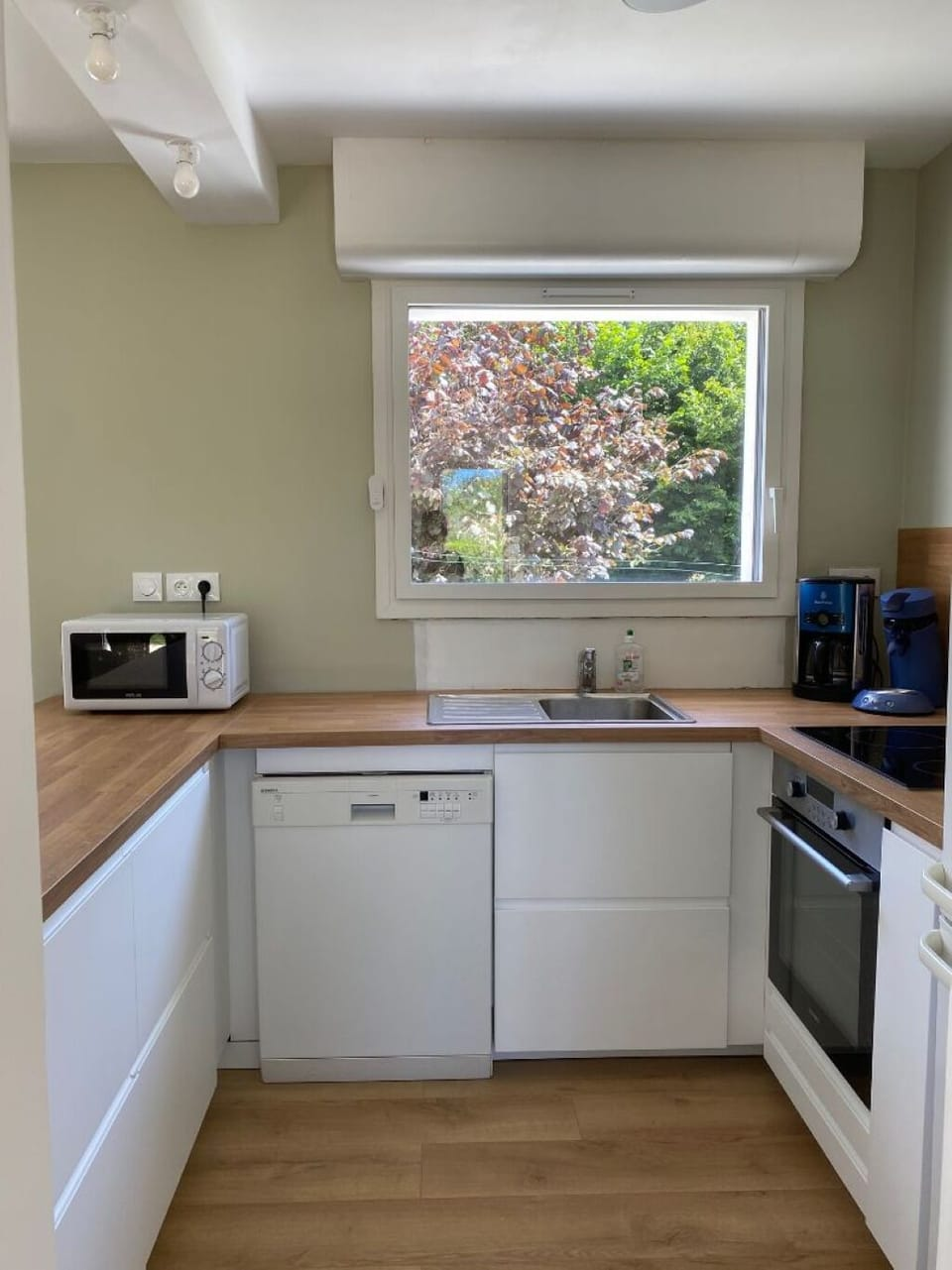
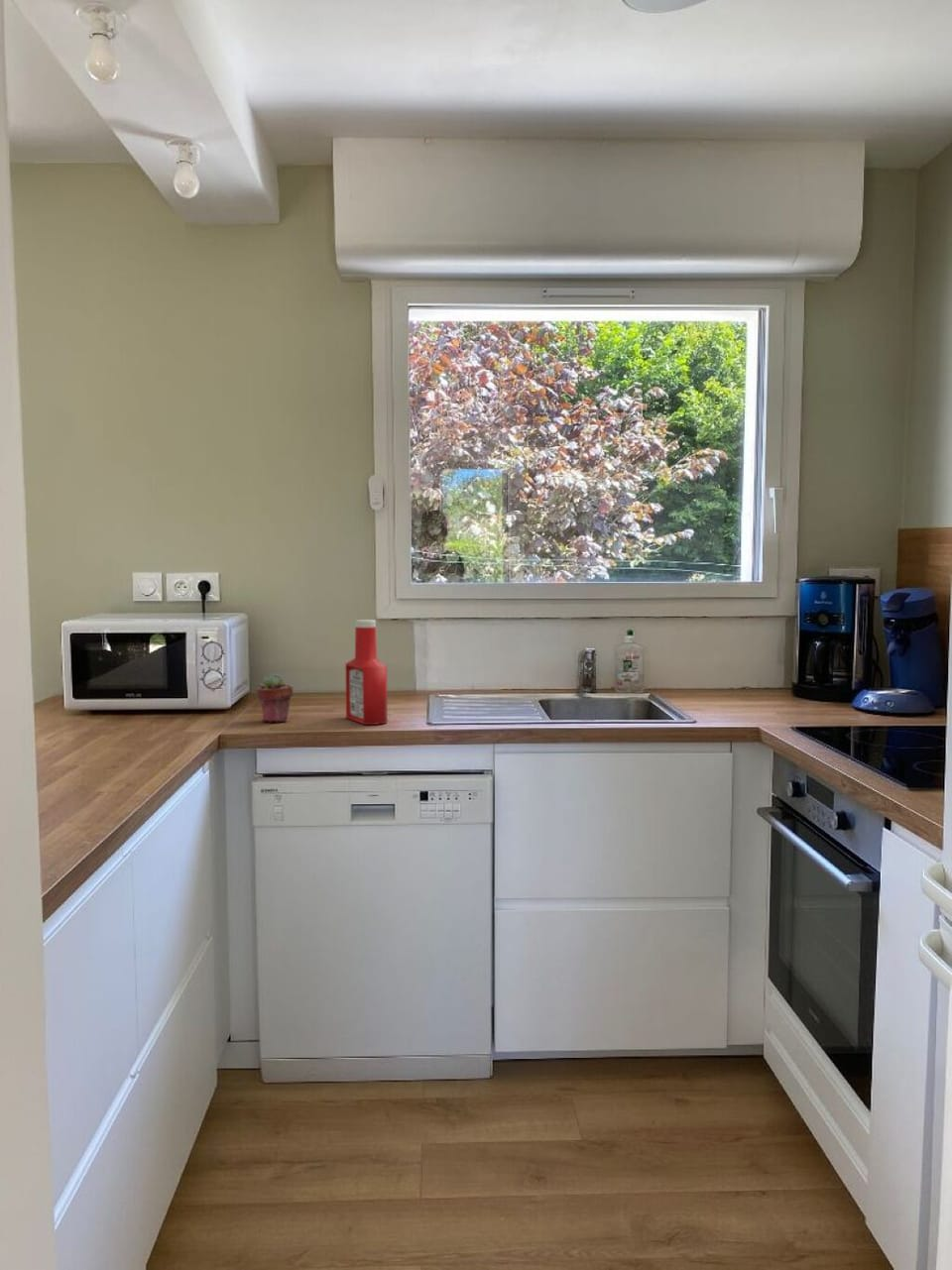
+ potted succulent (275, 696)
+ soap bottle (366, 670)
